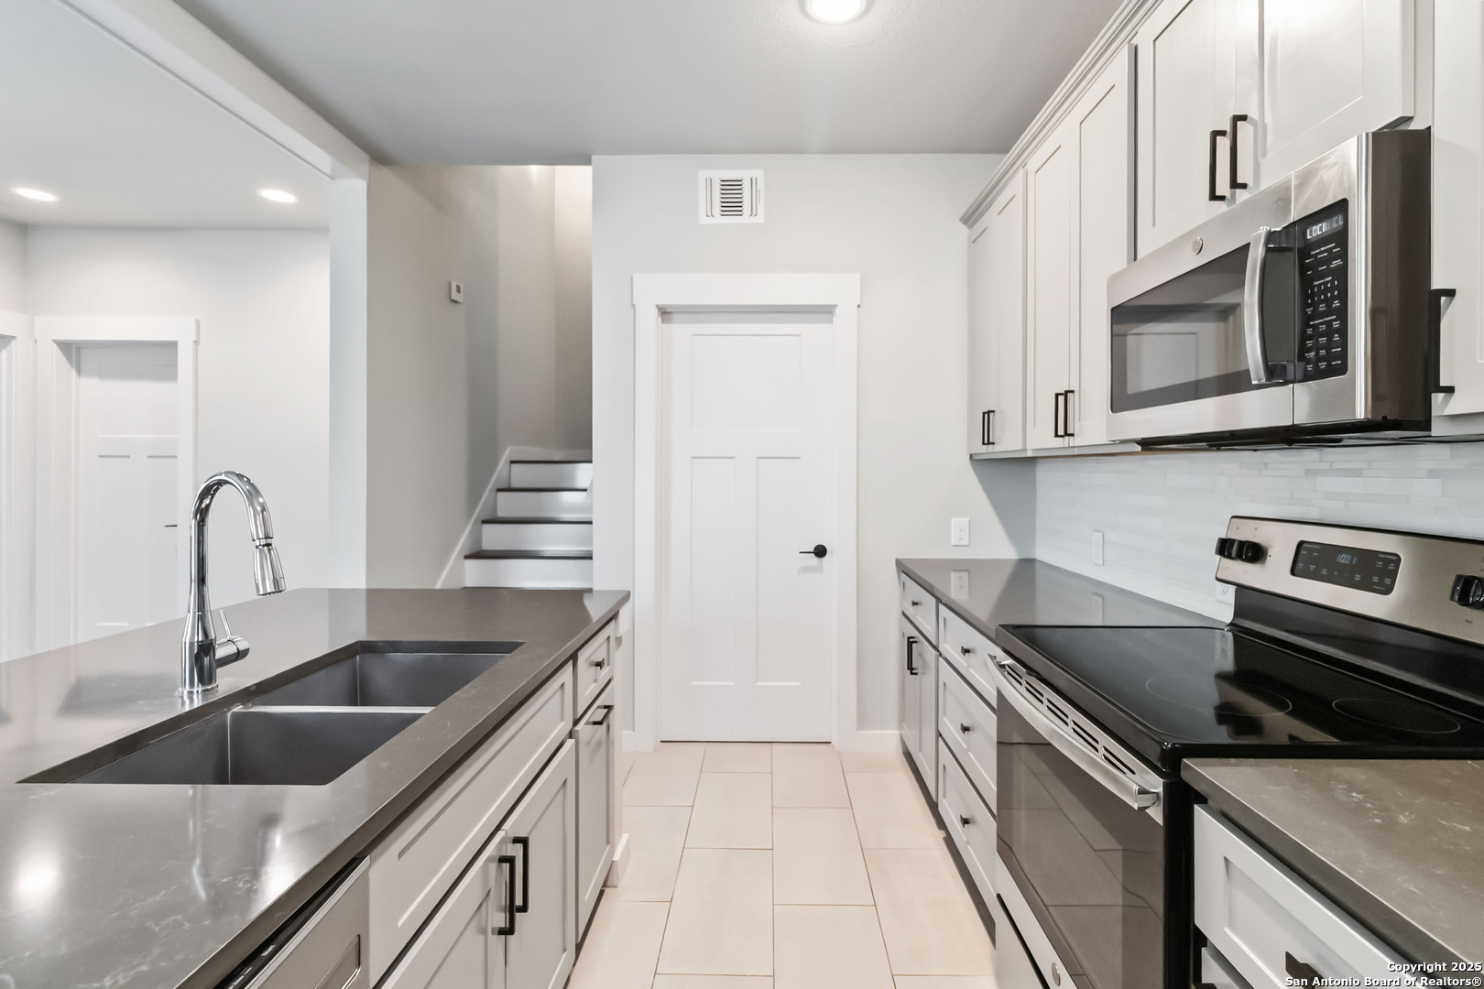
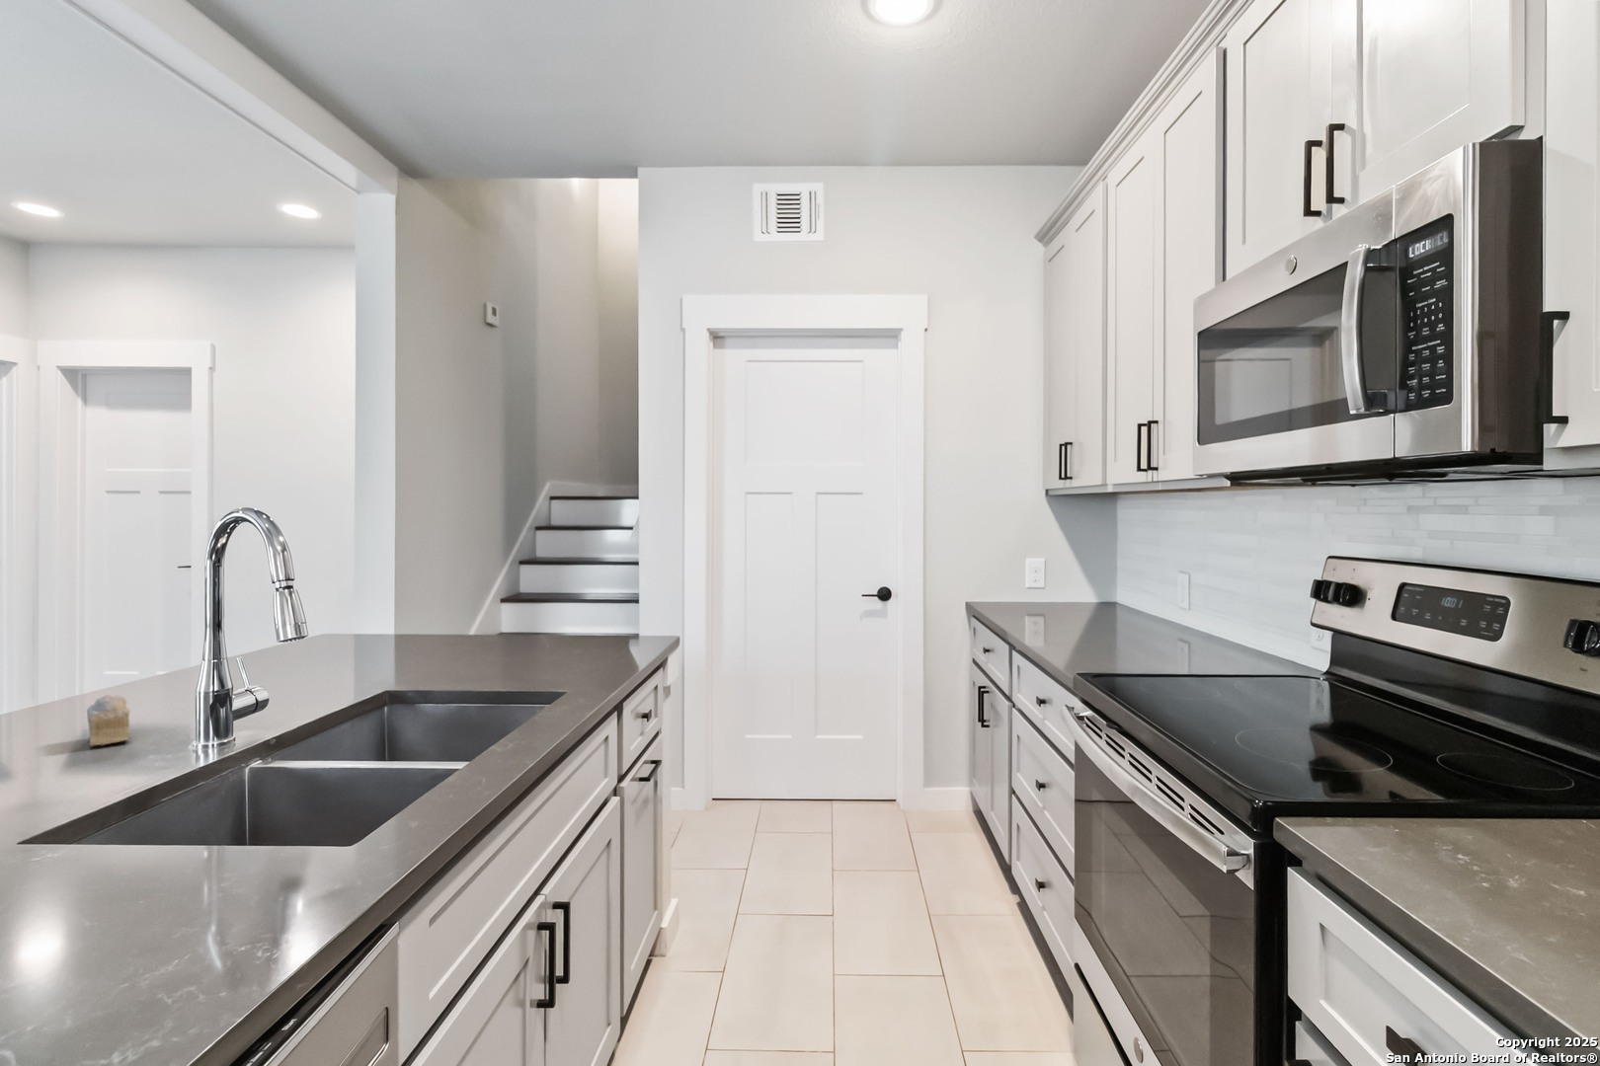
+ cake slice (108, 719)
